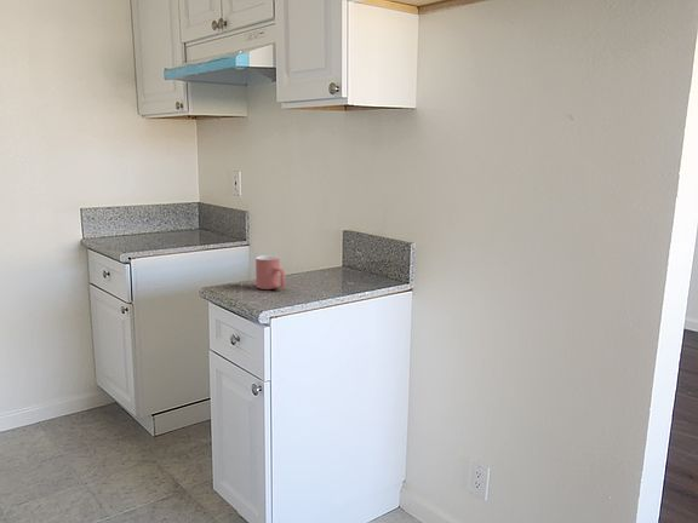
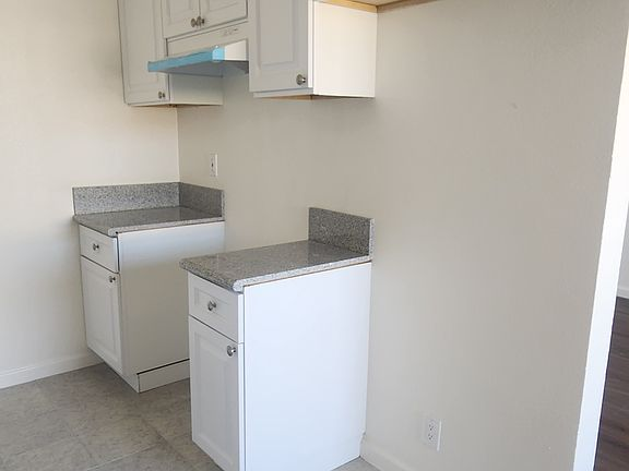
- mug (271, 272)
